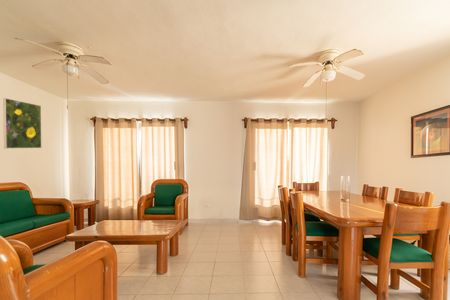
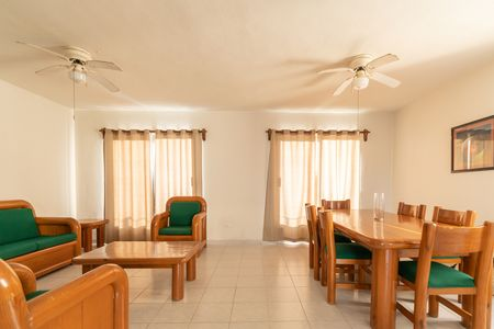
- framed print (24, 125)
